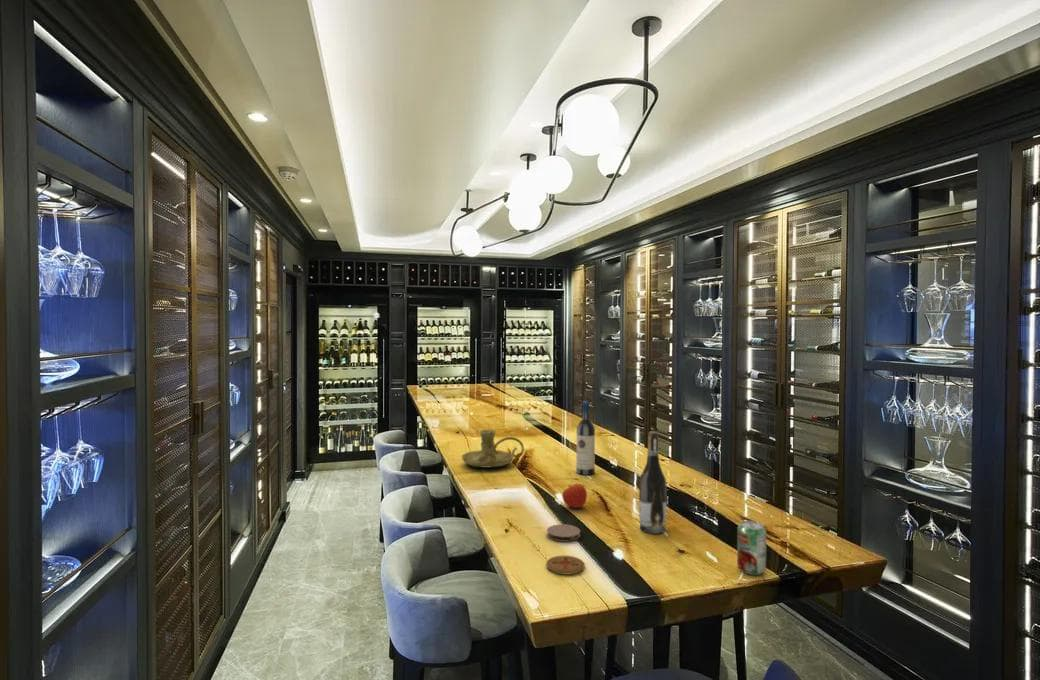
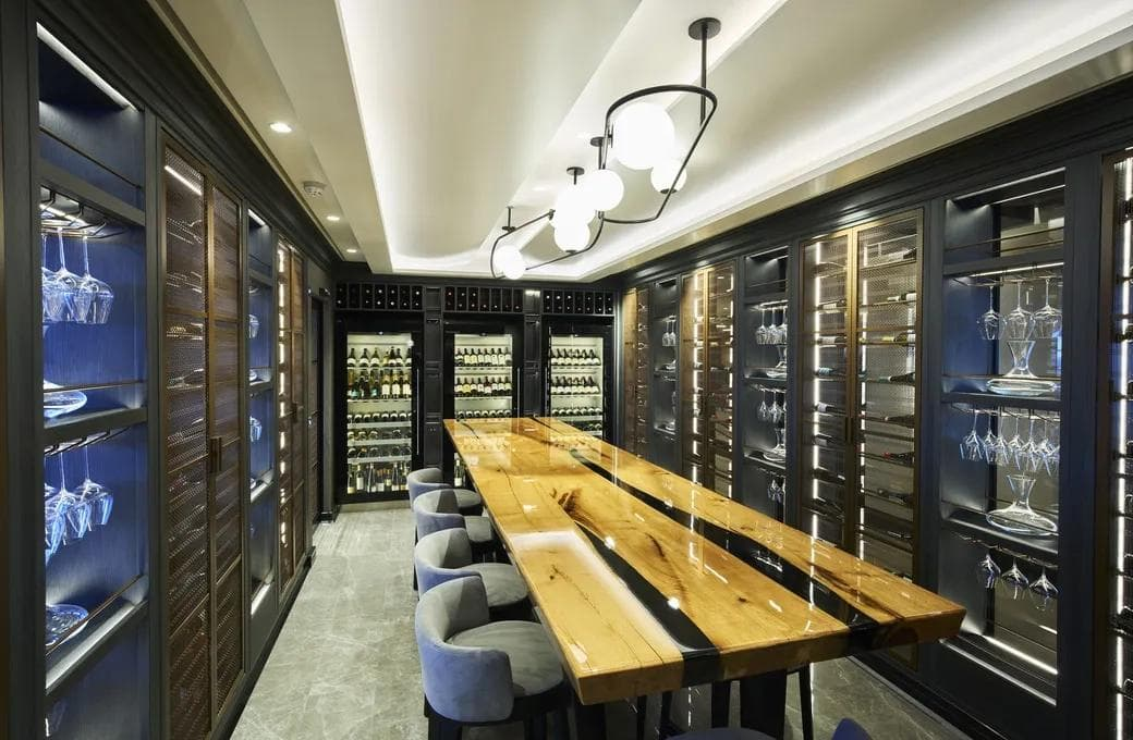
- coaster (563, 532)
- wine bottle (652, 480)
- candle holder (493, 447)
- beverage can (751, 547)
- apple (574, 495)
- coaster (565, 564)
- wine bottle (585, 436)
